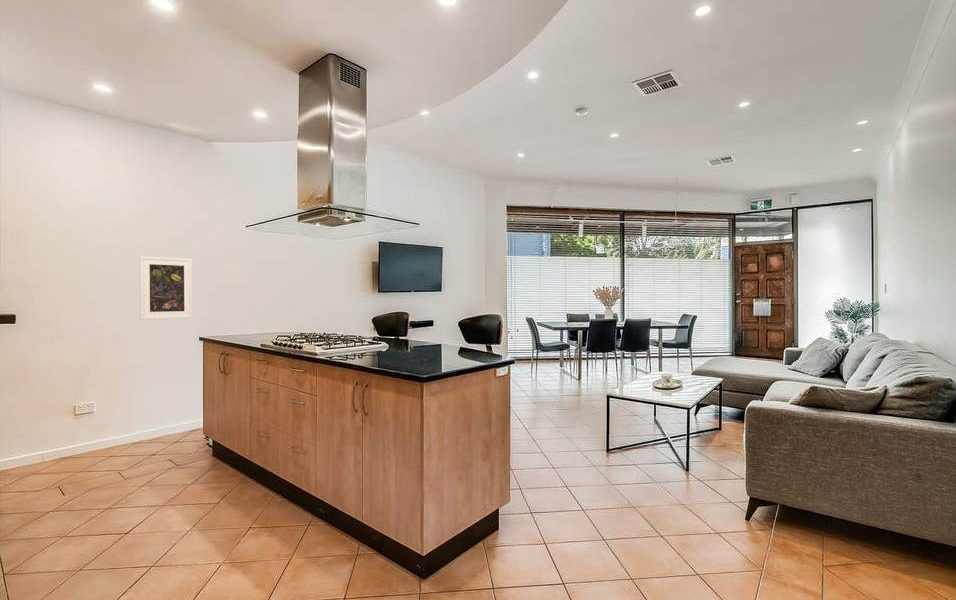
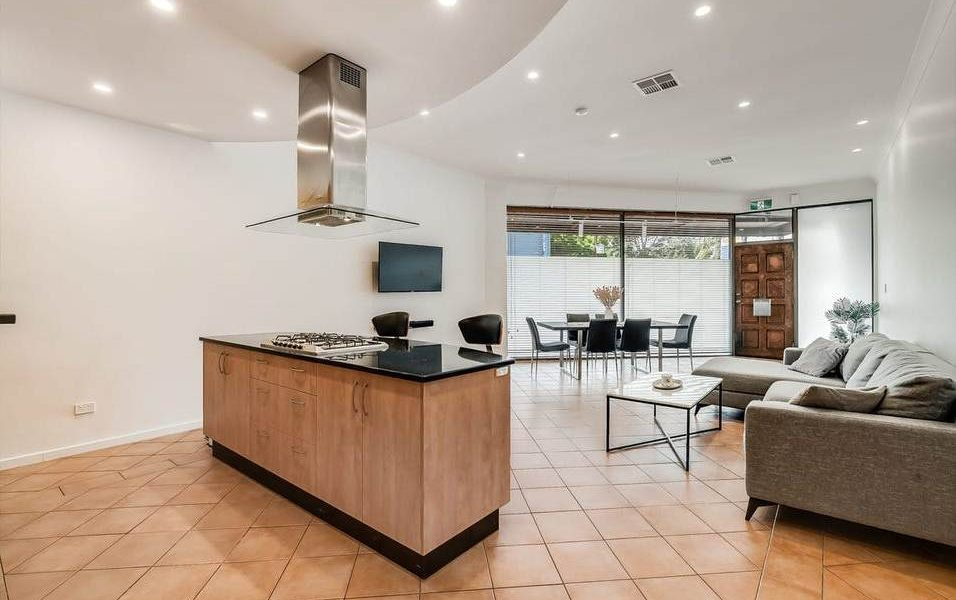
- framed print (167, 288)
